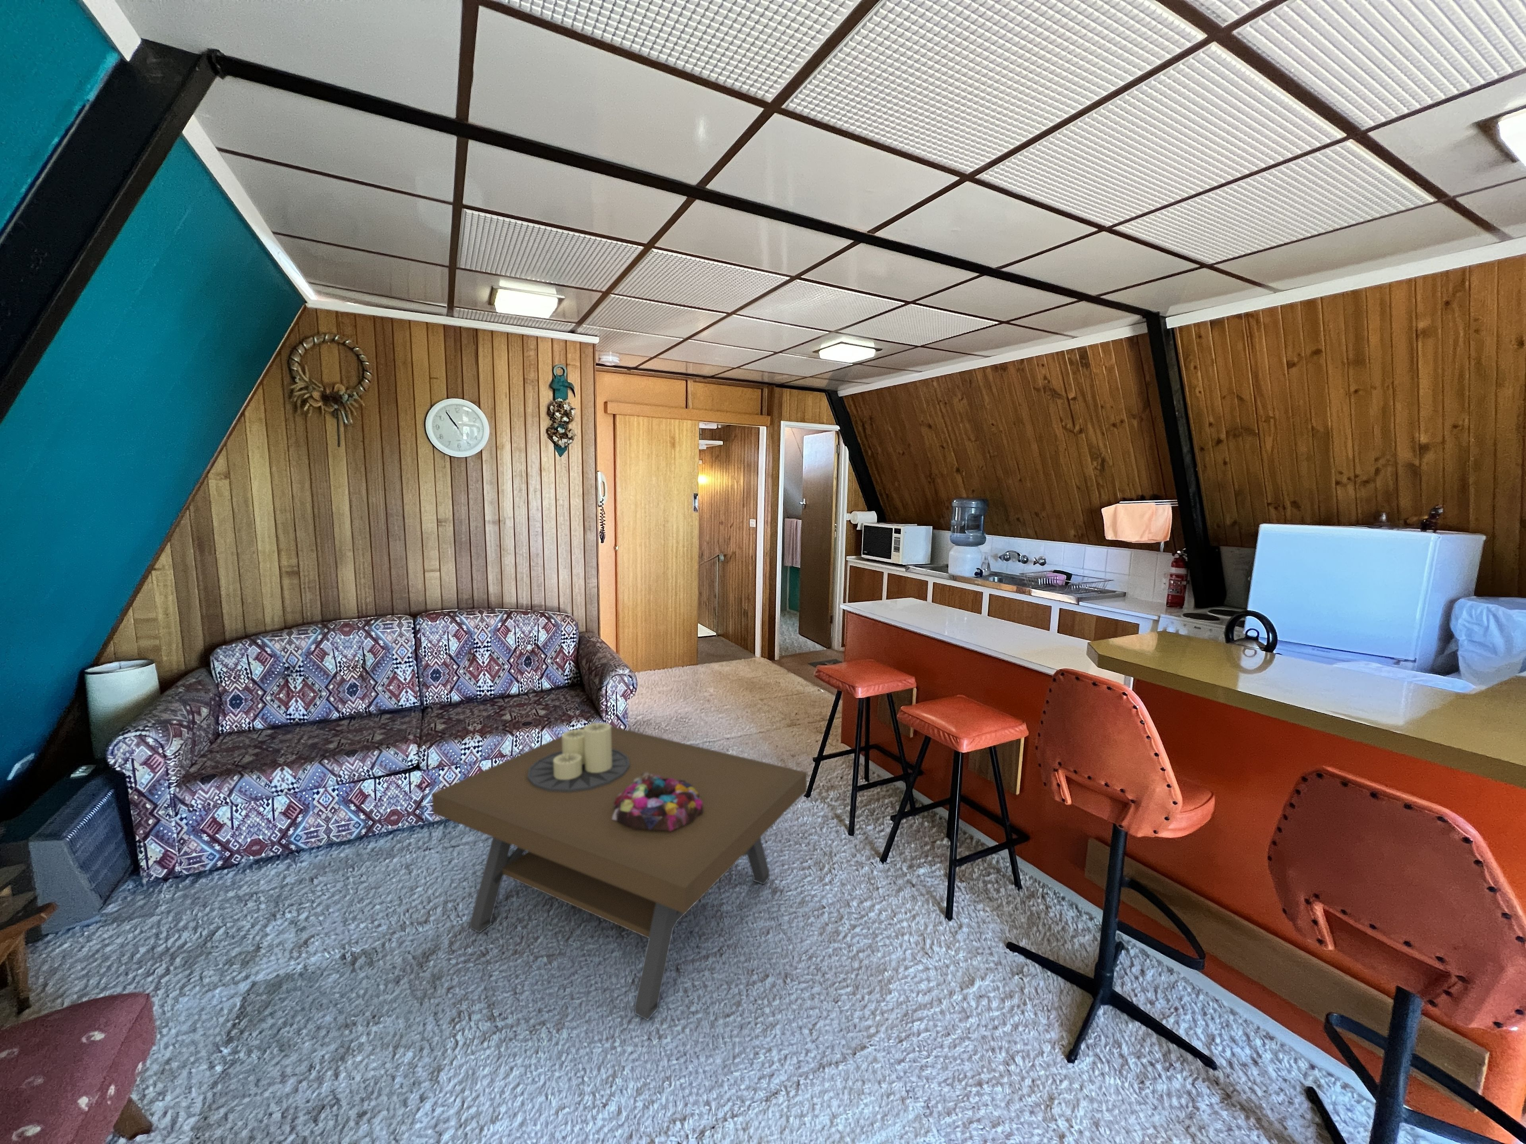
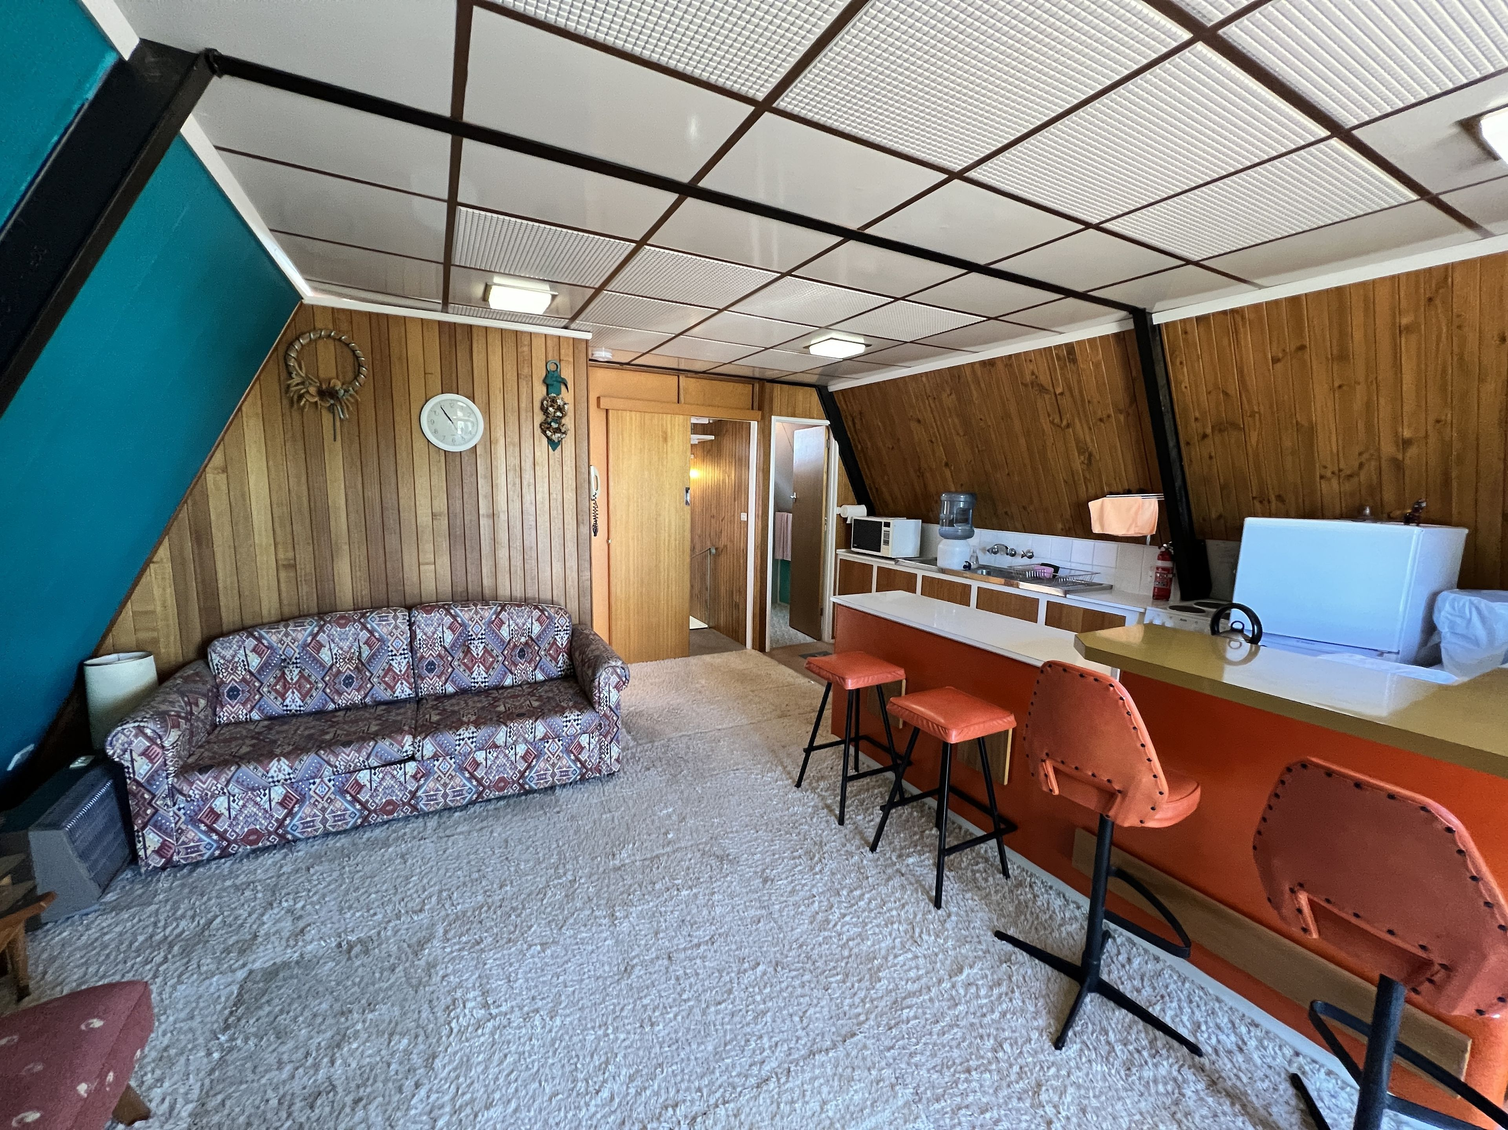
- coffee table (627, 826)
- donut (657, 793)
